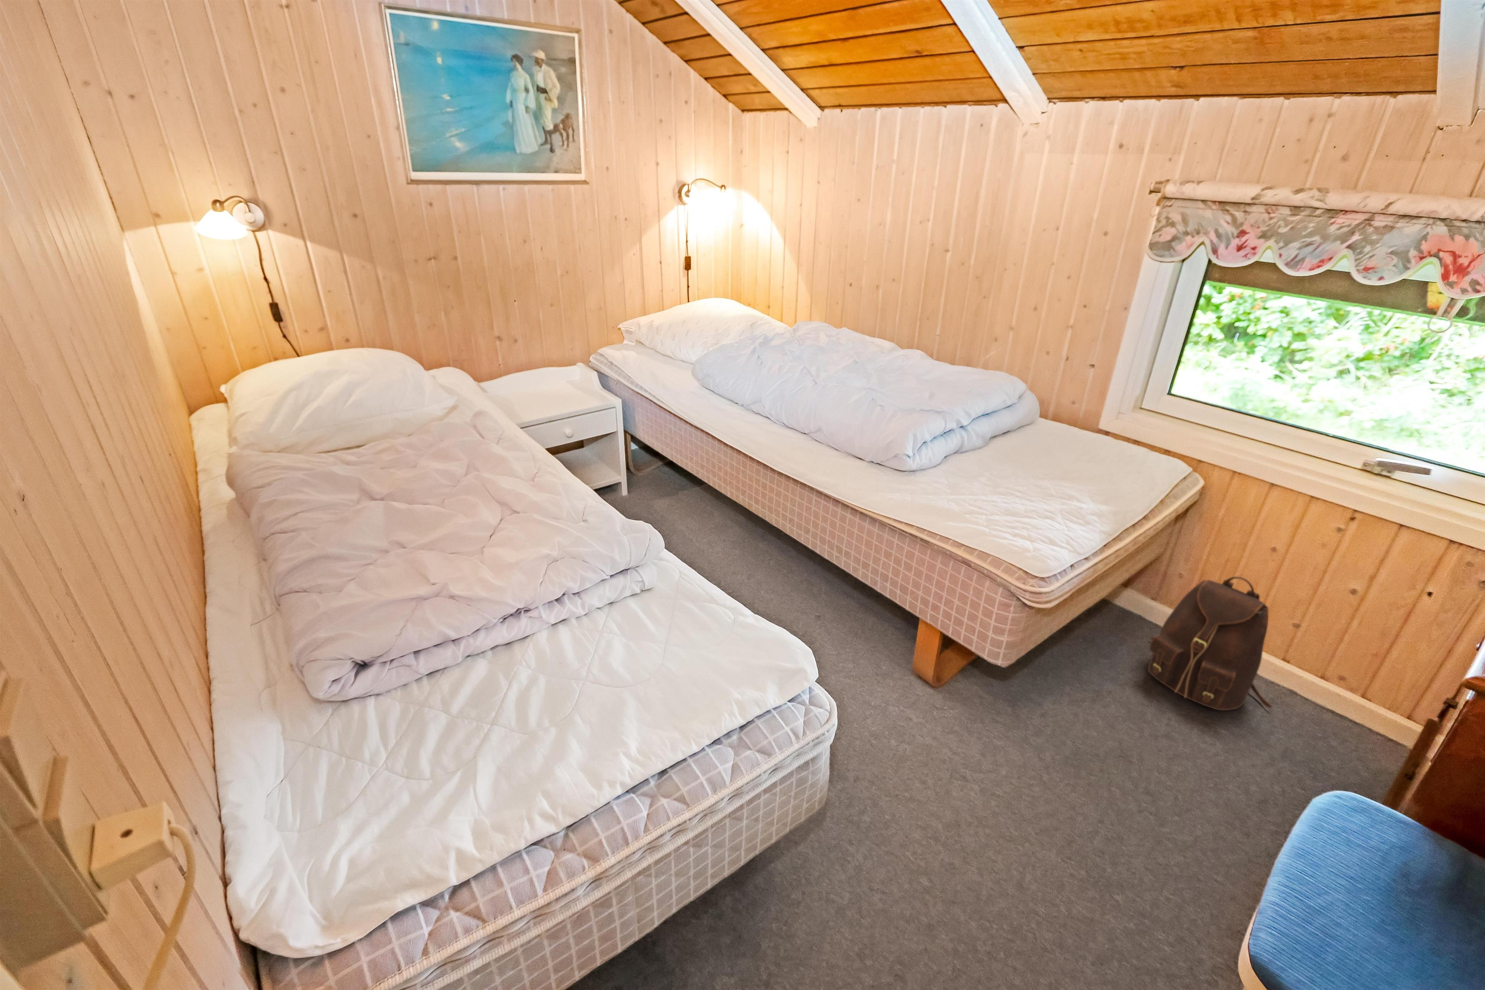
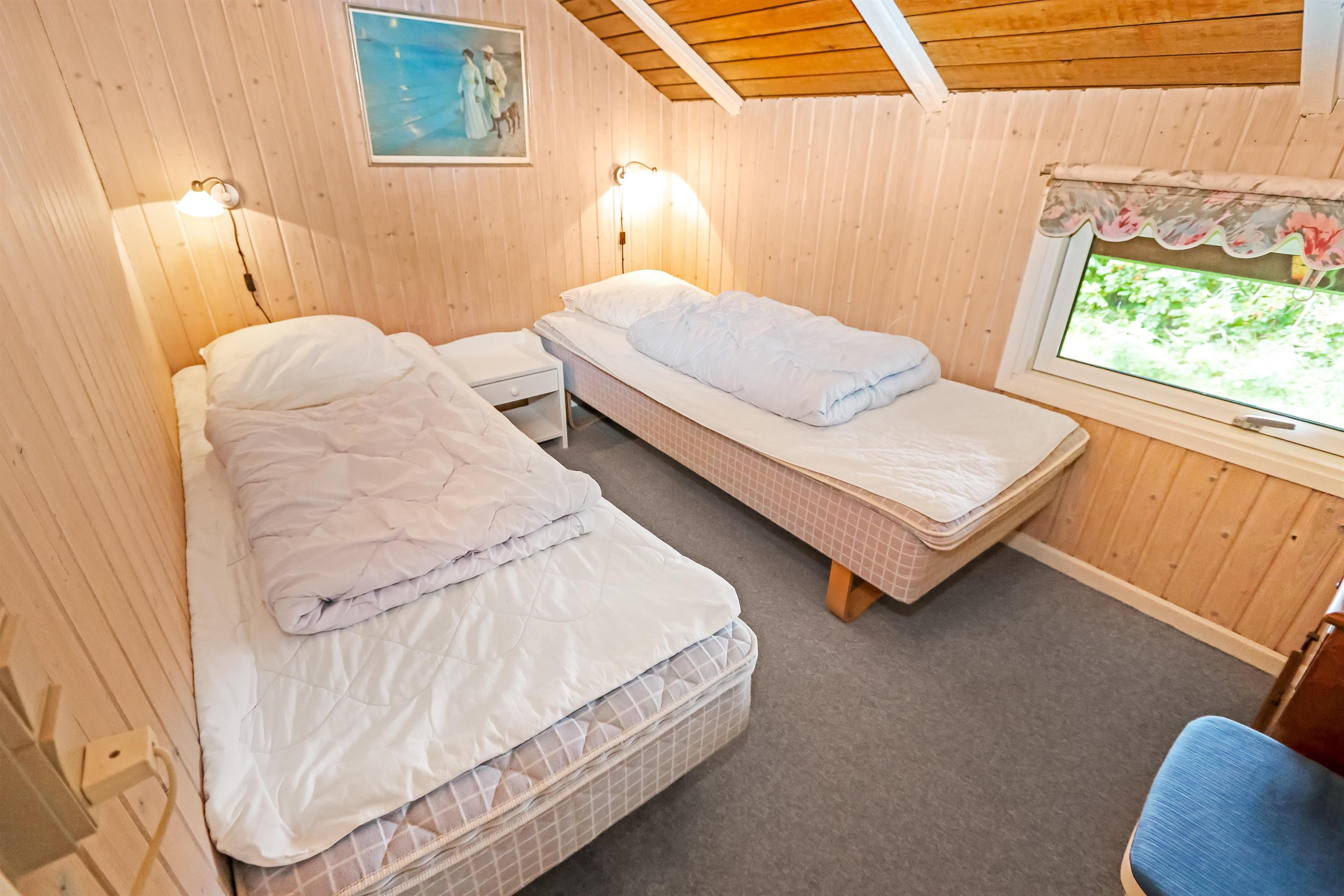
- backpack (1214, 635)
